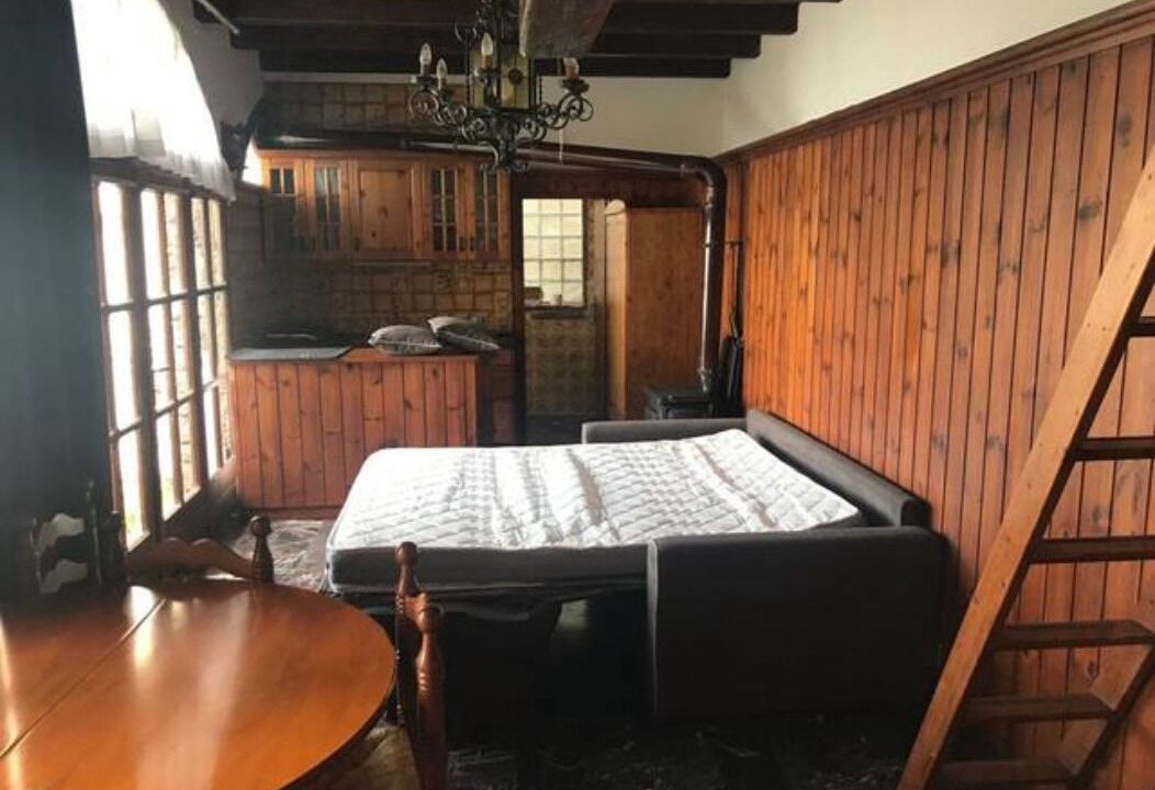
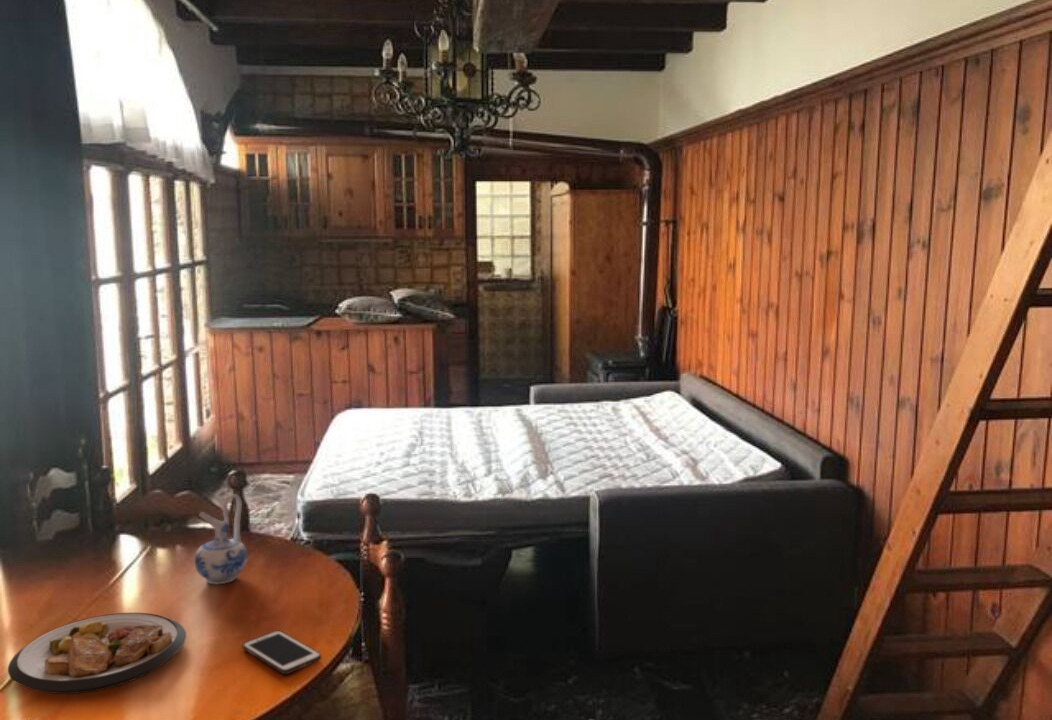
+ ceramic pitcher (220, 538)
+ plate (100, 644)
+ cell phone (281, 651)
